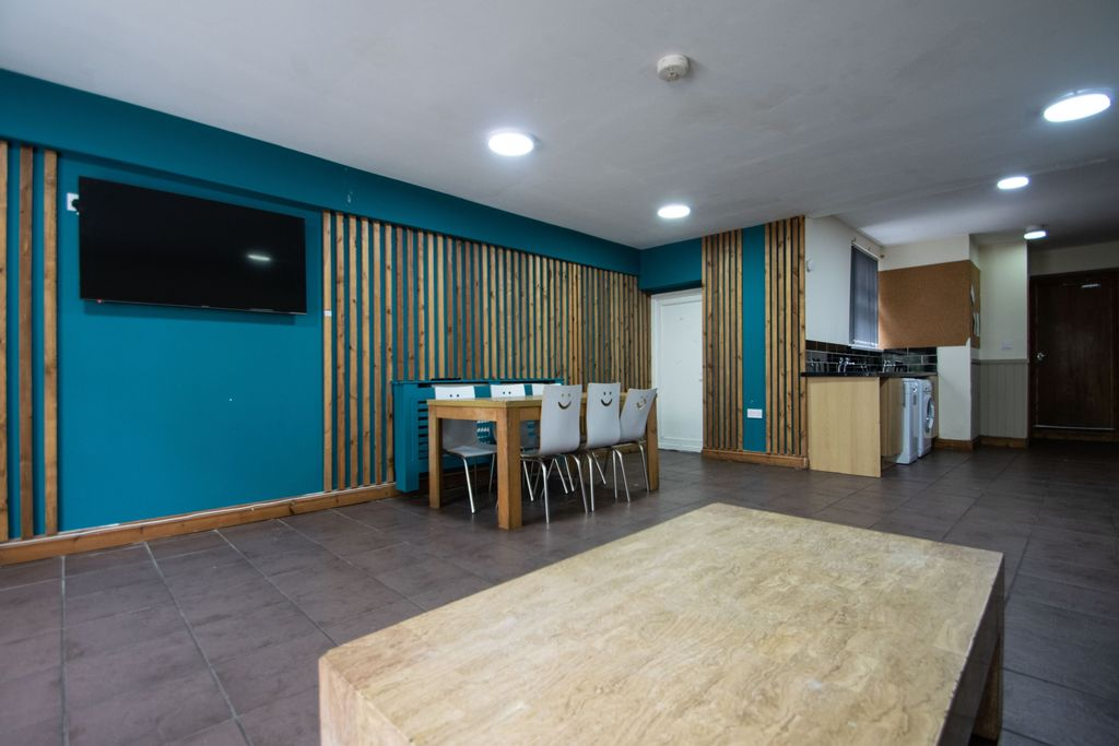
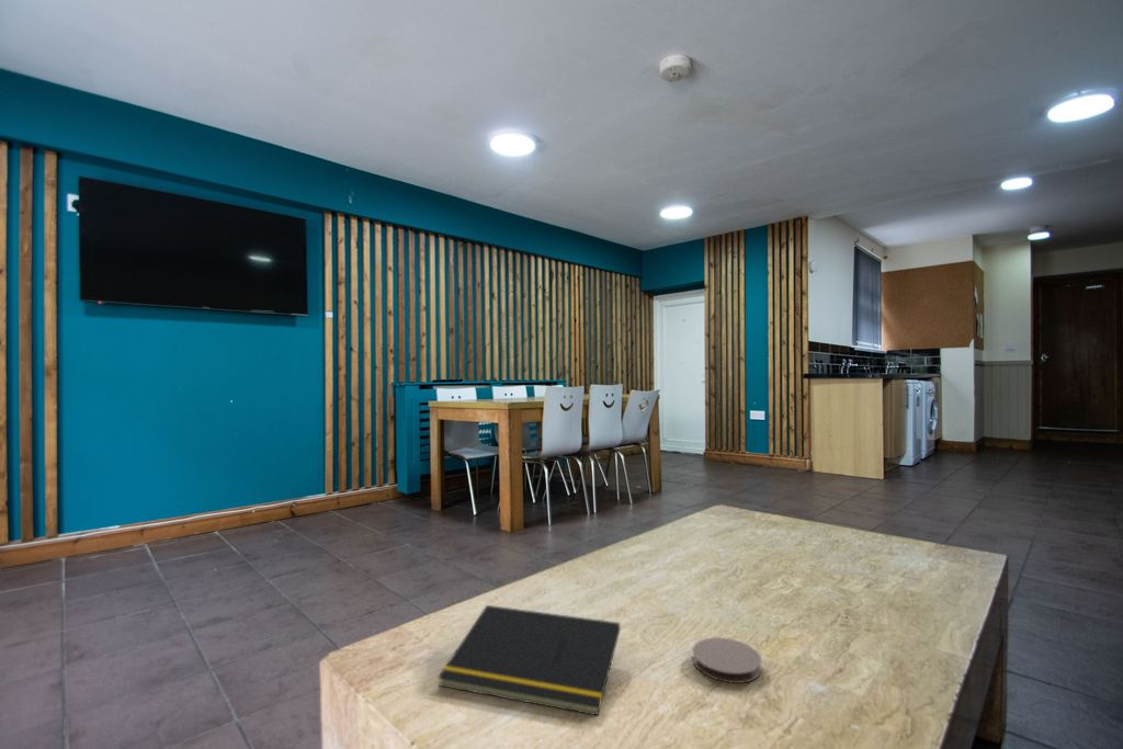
+ coaster (726, 658)
+ notepad (534, 651)
